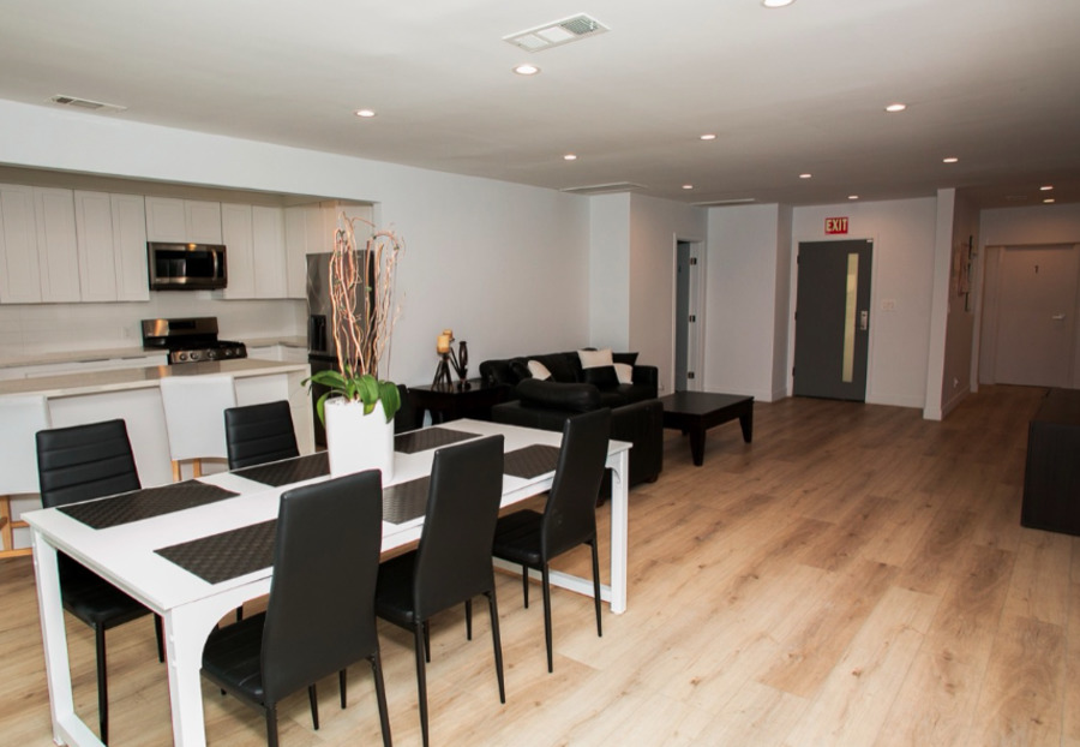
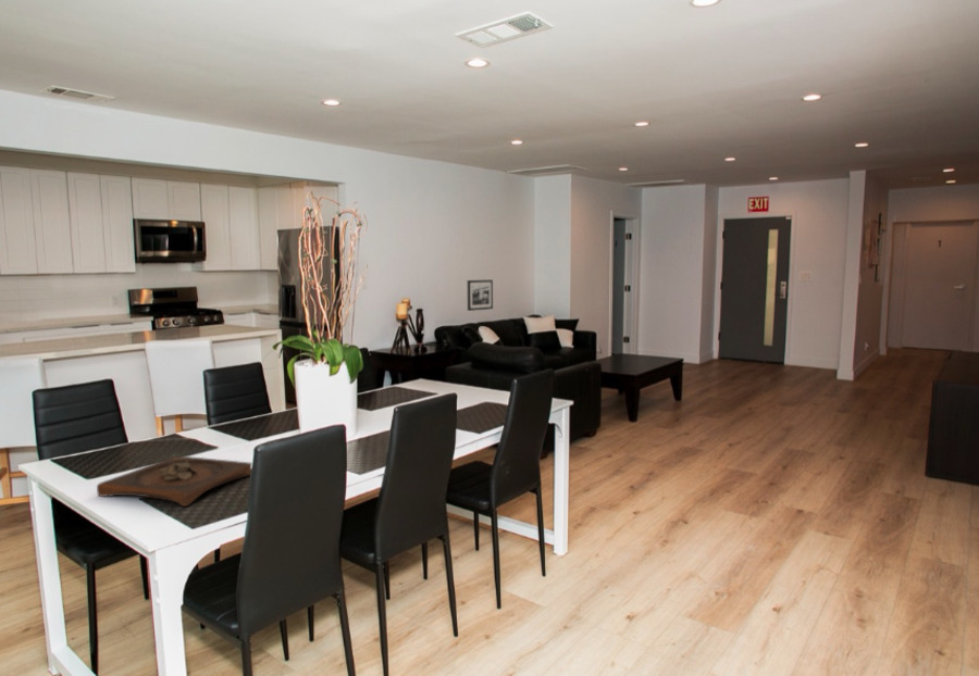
+ picture frame (480, 295)
+ wooden tray (178, 471)
